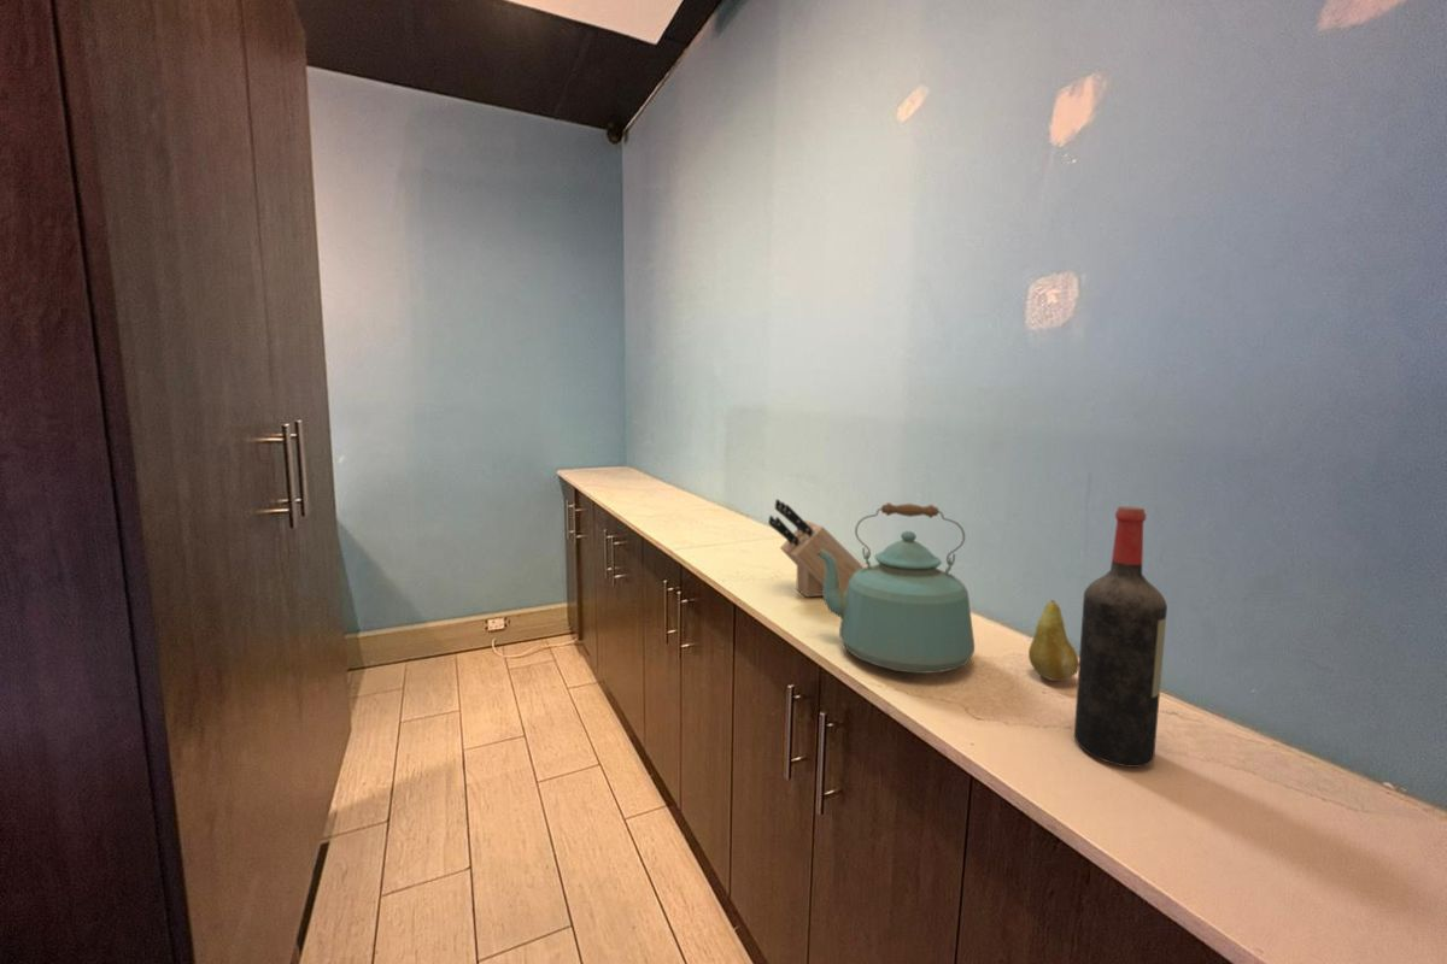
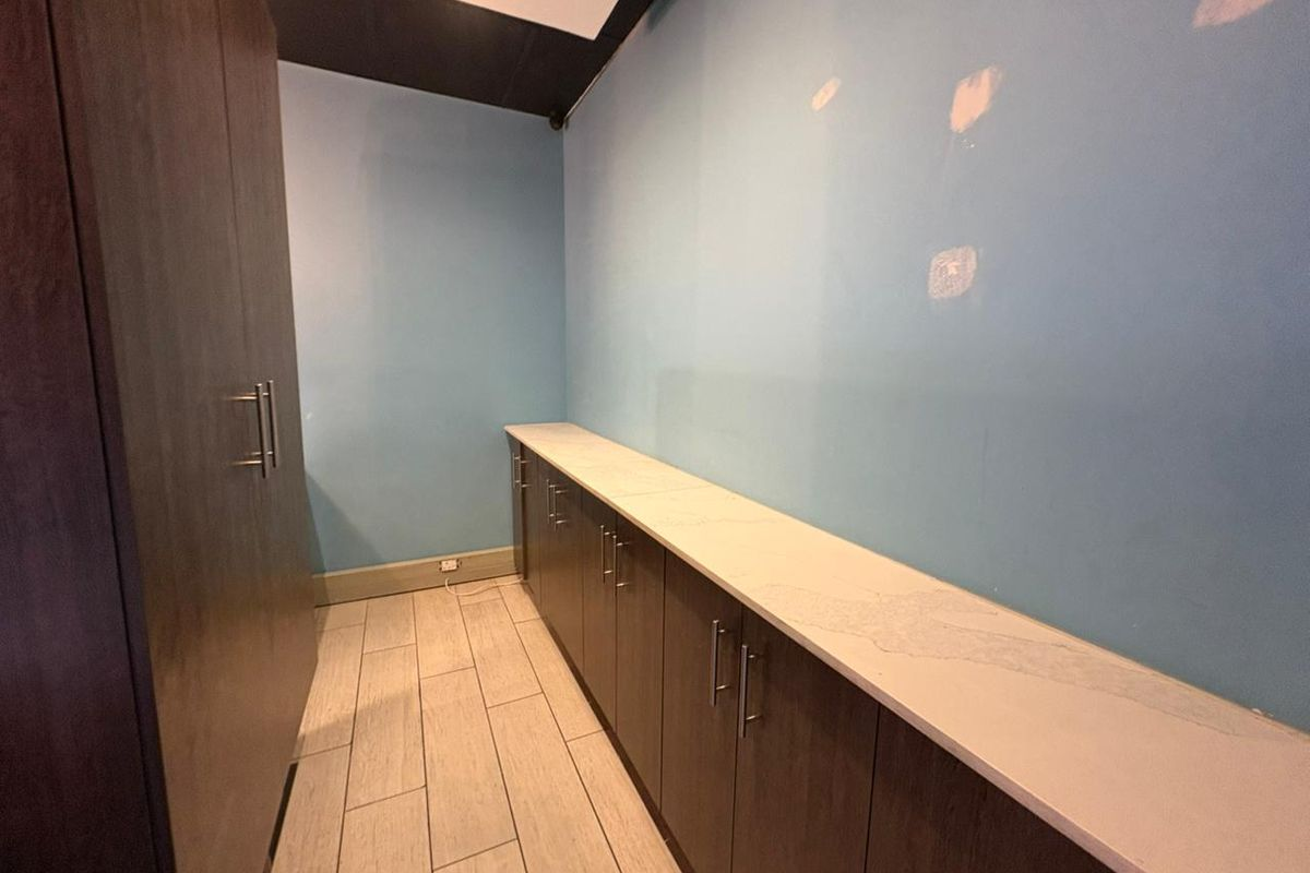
- wine bottle (1121, 631)
- knife block (825, 546)
- kettle (892, 577)
- fruit (1054, 640)
